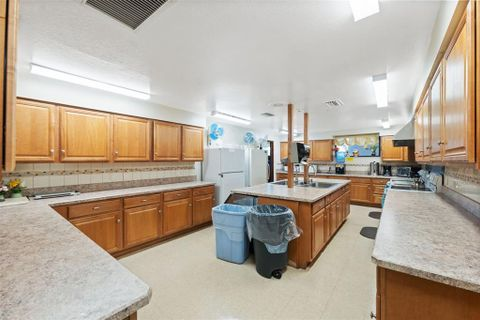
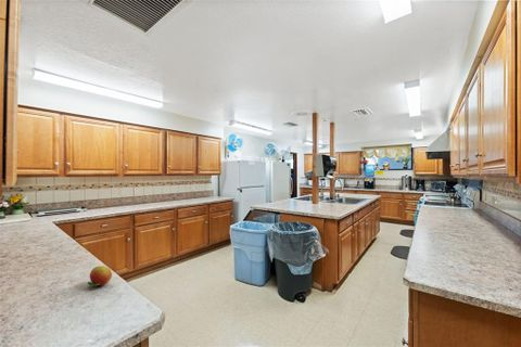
+ fruit (100, 275)
